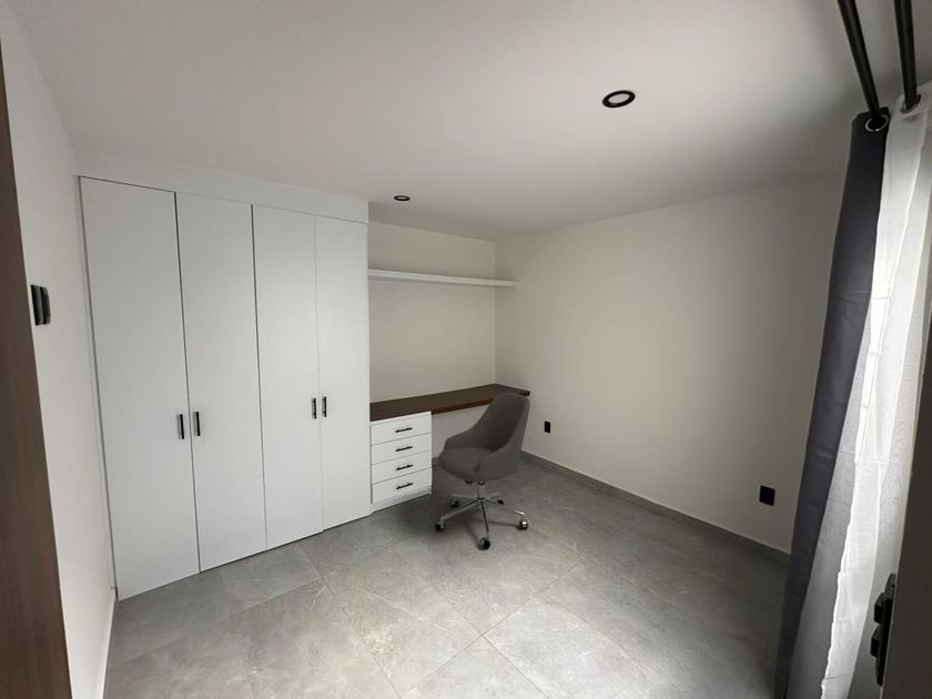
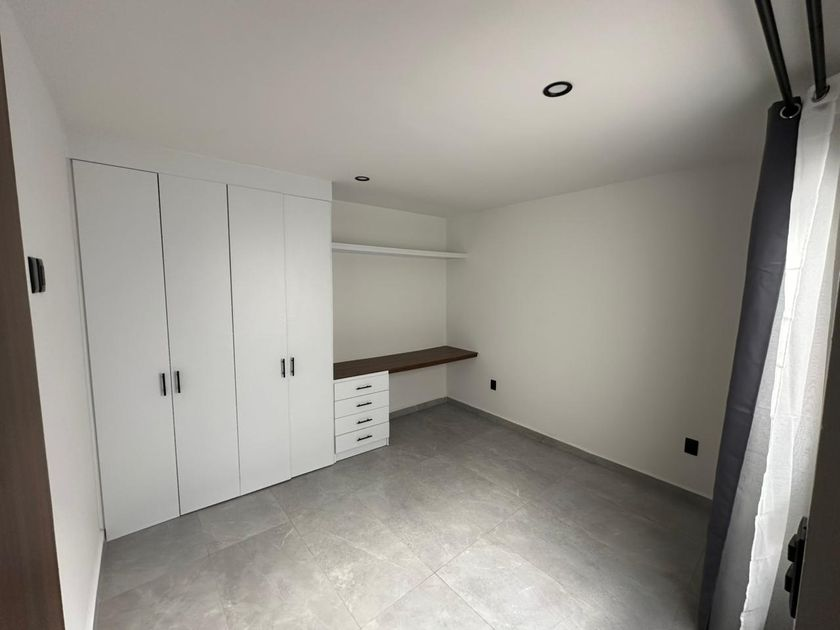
- chair (480, 459)
